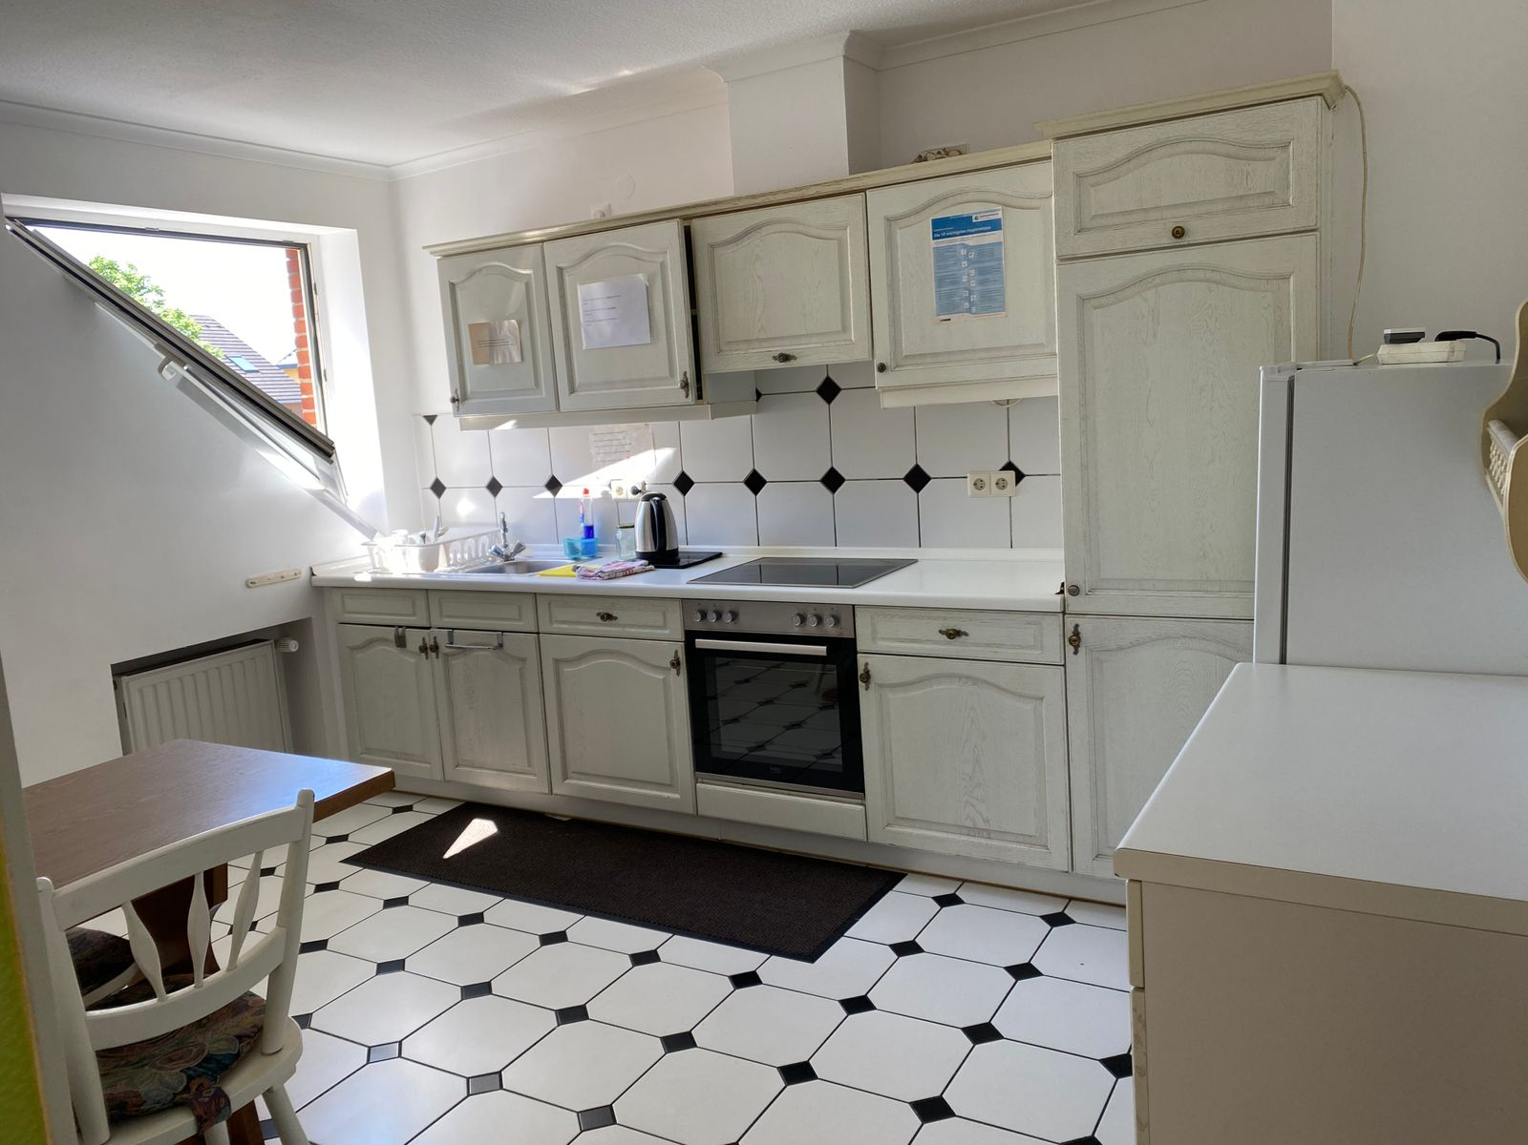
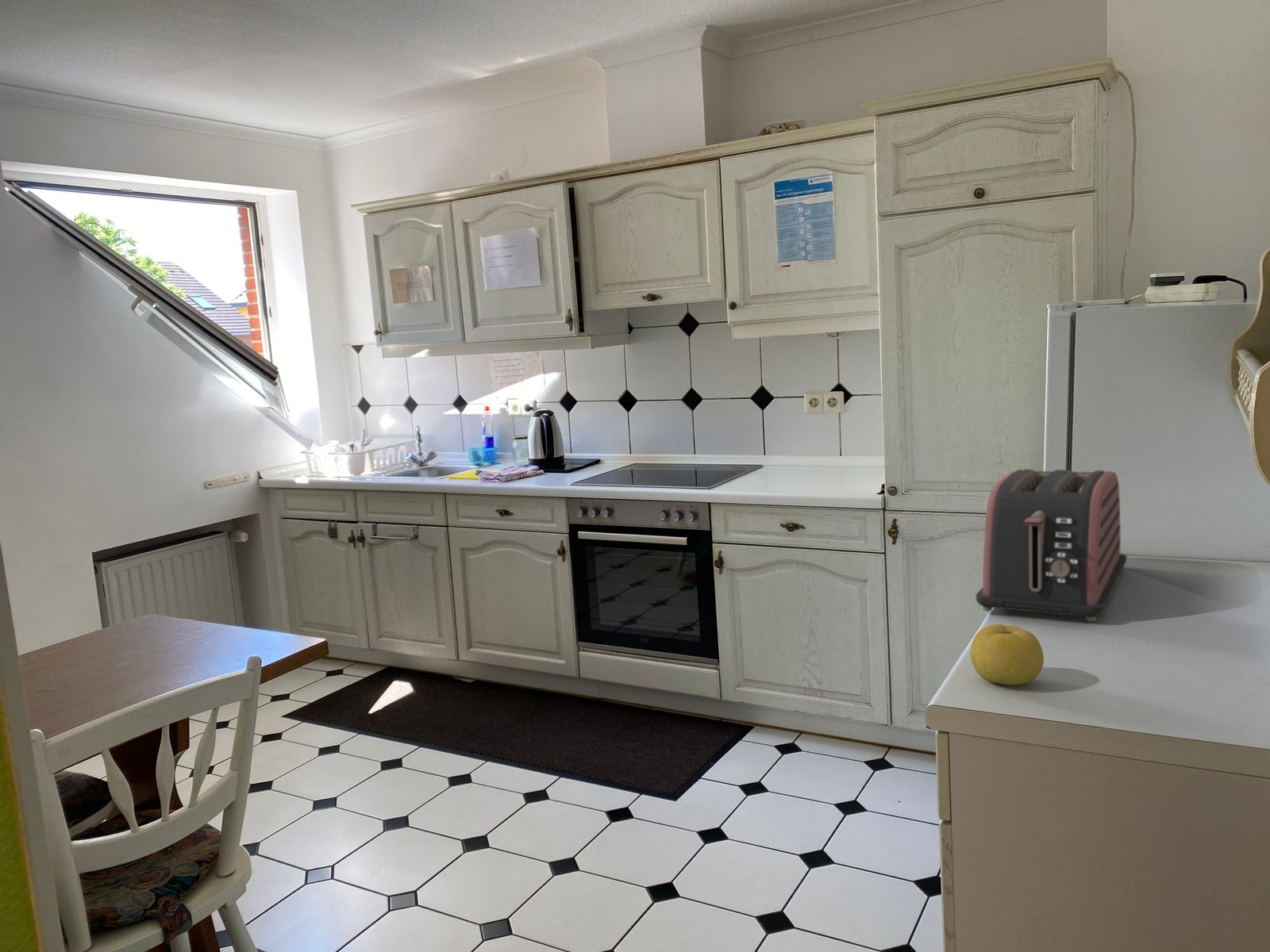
+ toaster (1054, 533)
+ fruit (1006, 654)
